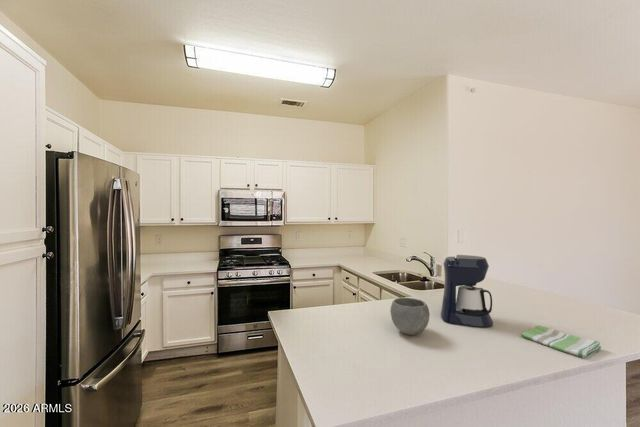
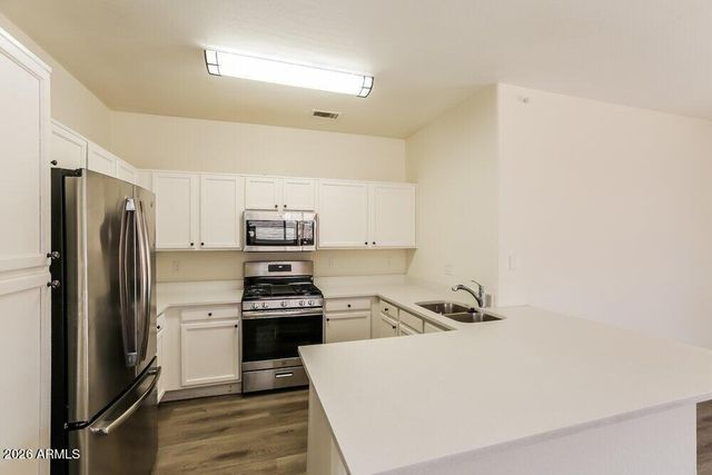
- coffee maker (464, 287)
- bowl (410, 316)
- dish towel (559, 339)
